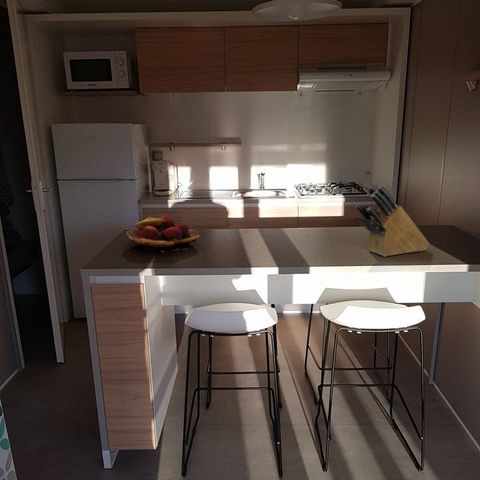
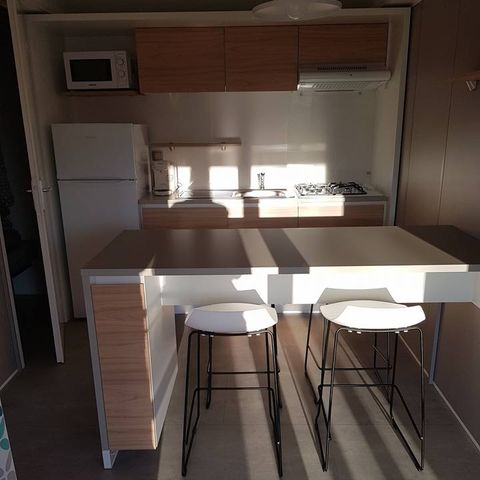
- fruit basket (161, 232)
- knife block (393, 218)
